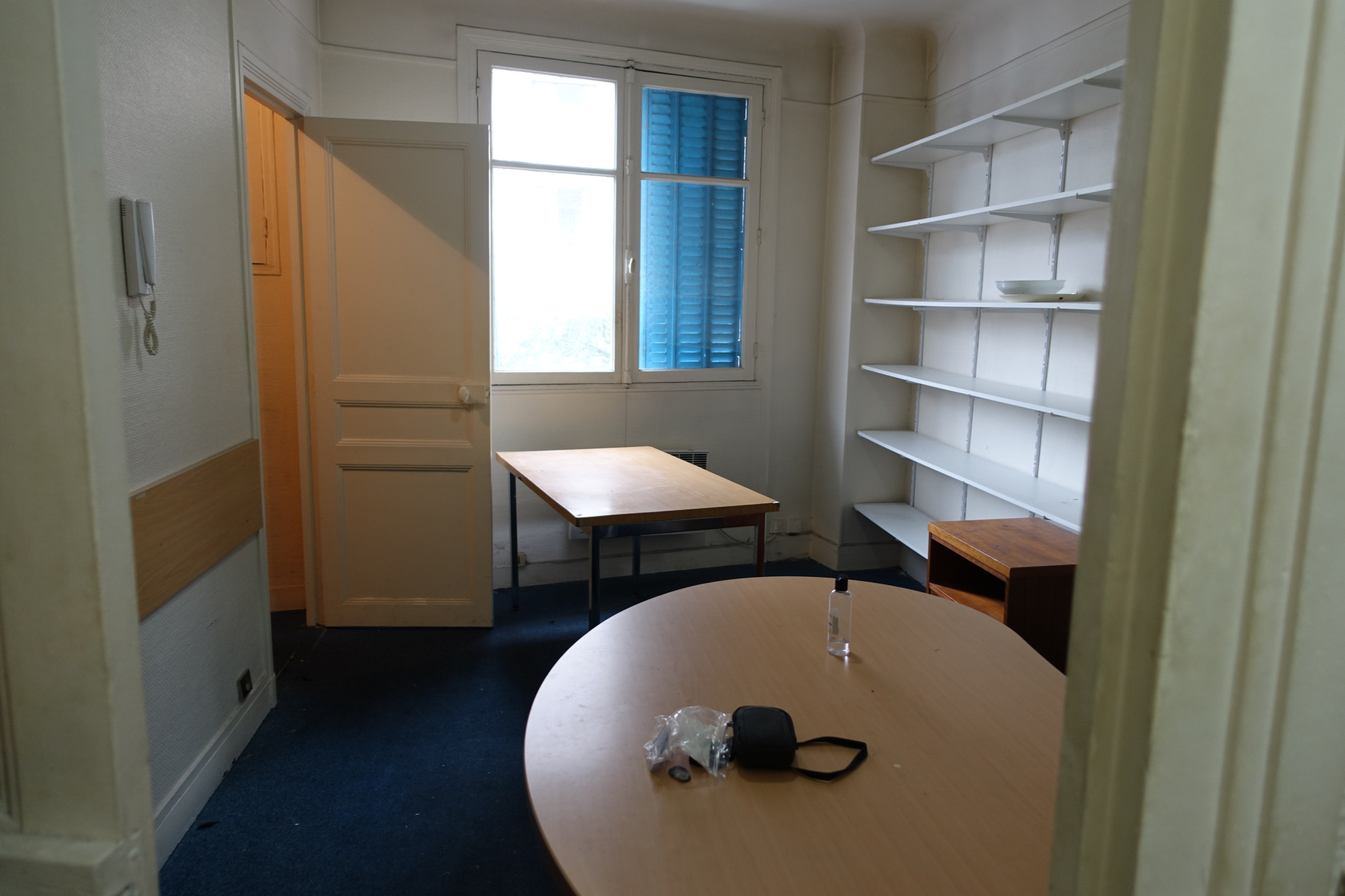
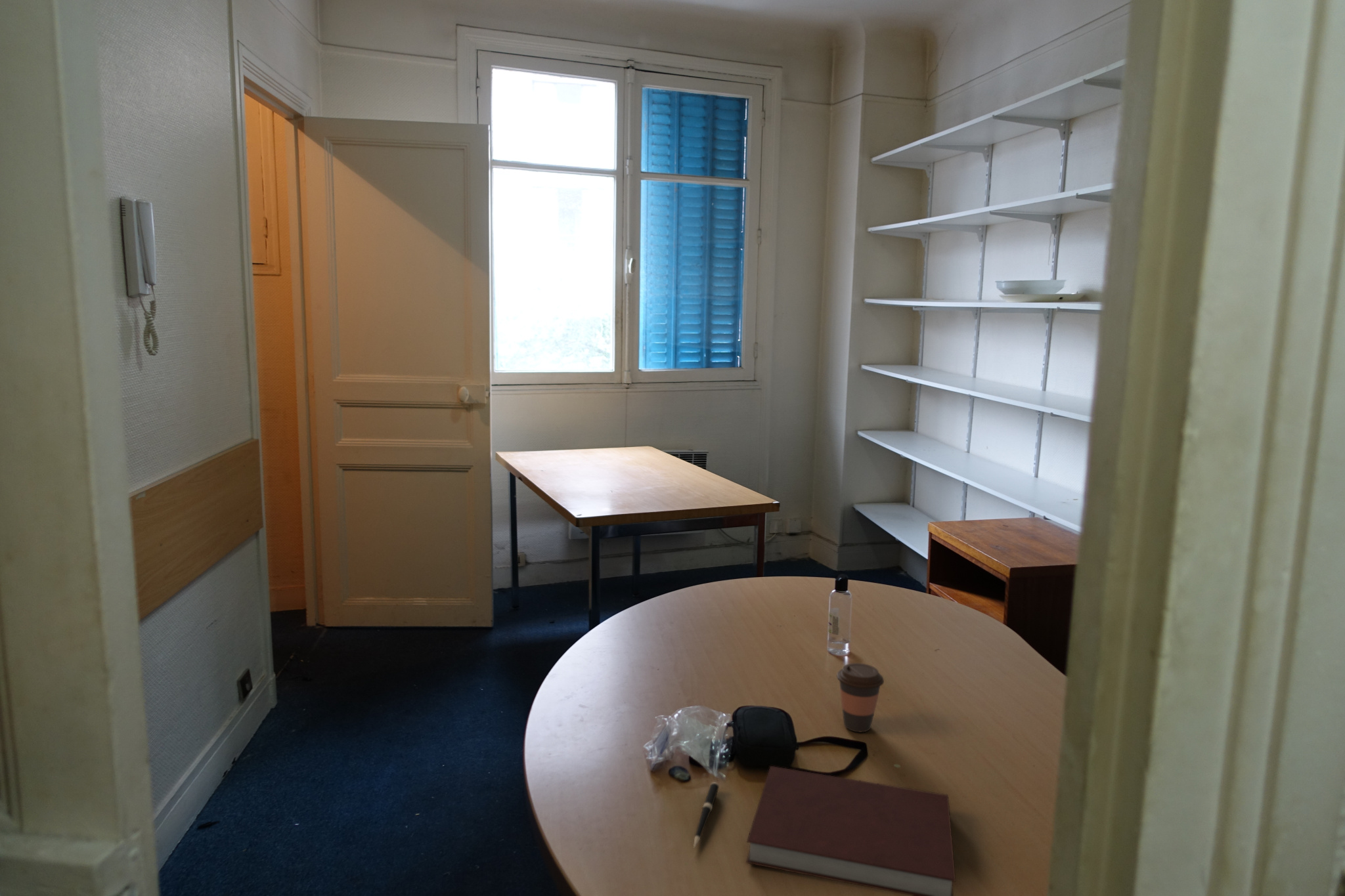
+ pen (705, 813)
+ coffee cup (858, 698)
+ notebook (852, 826)
